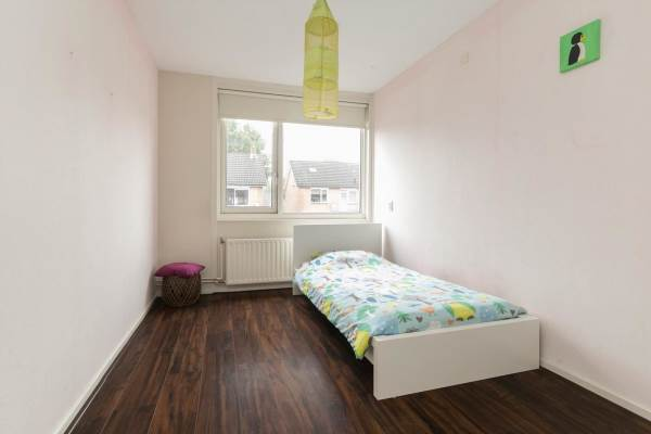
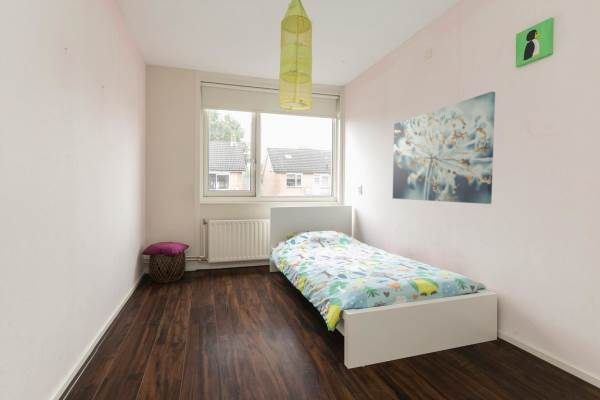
+ wall art (433, 156)
